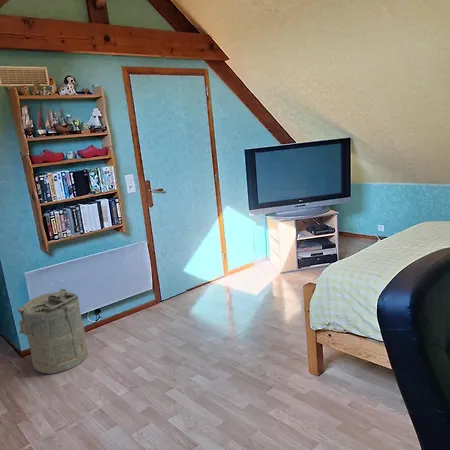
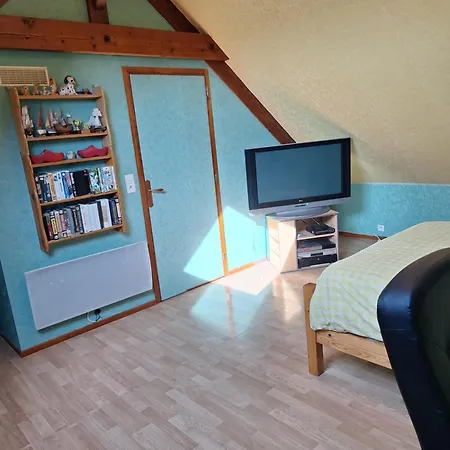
- laundry hamper (52, 328)
